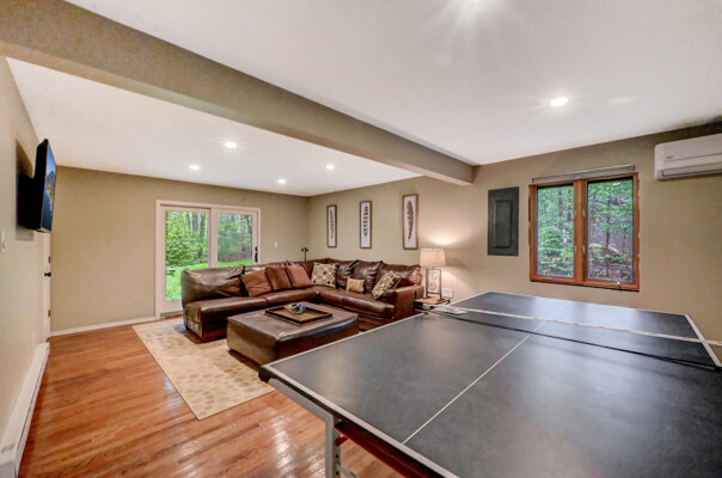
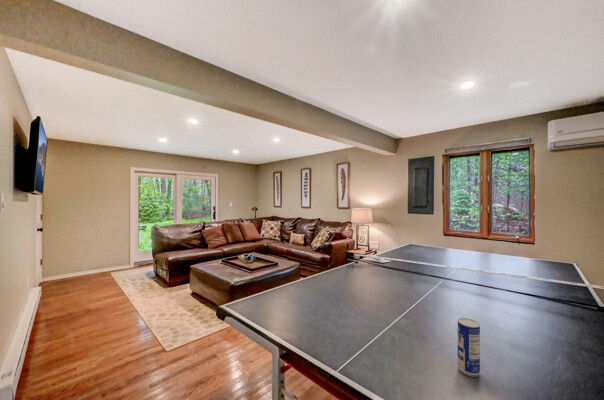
+ beverage can (468, 346)
